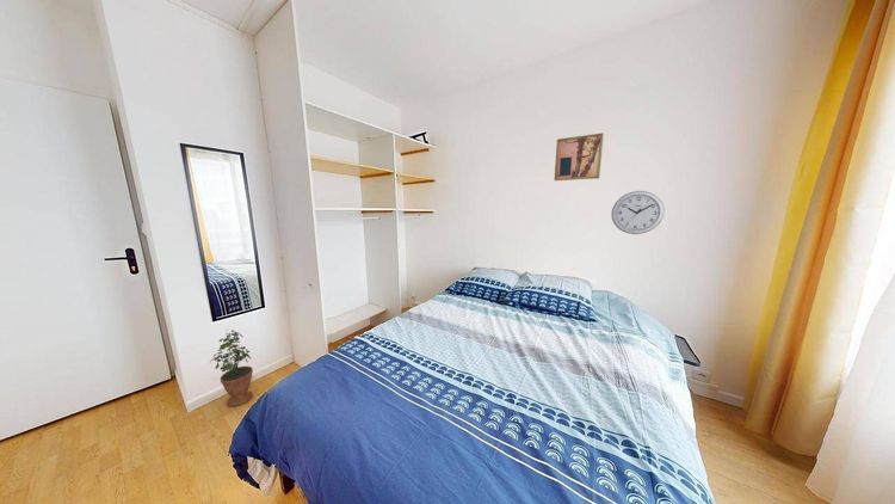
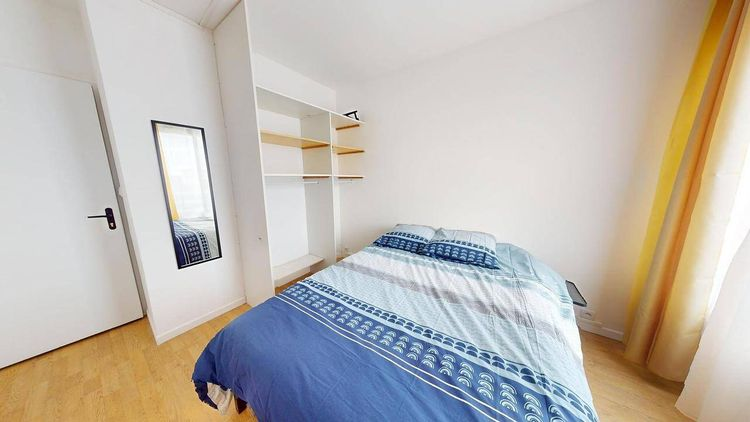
- wall clock (636, 213)
- potted plant (232, 367)
- wall art (578, 158)
